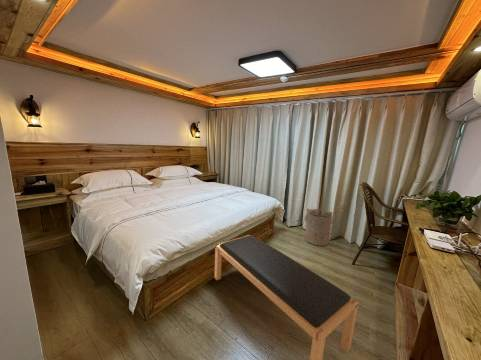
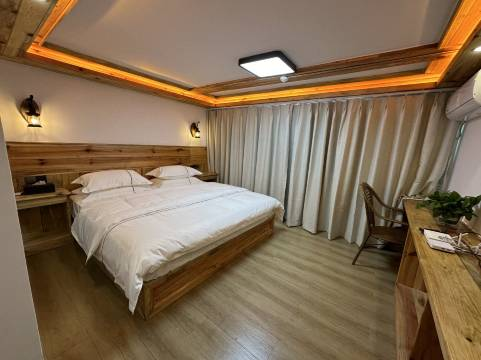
- bench (271, 285)
- laundry hamper (317, 224)
